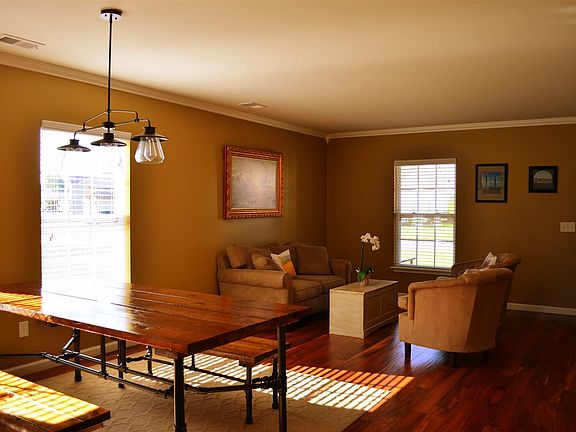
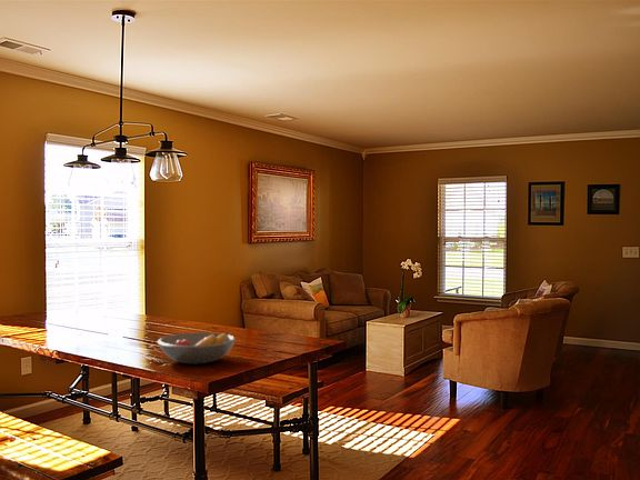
+ fruit bowl (197, 347)
